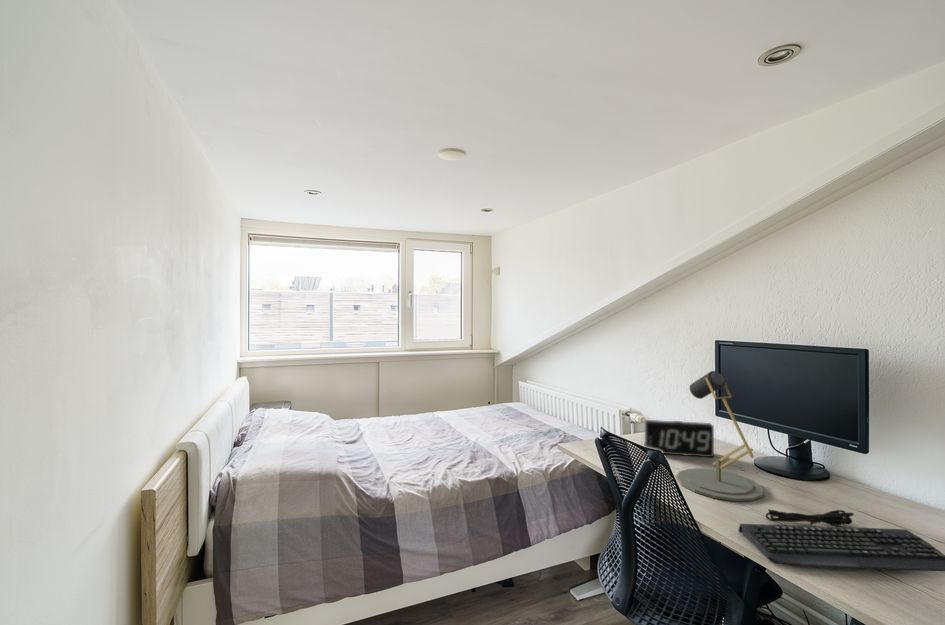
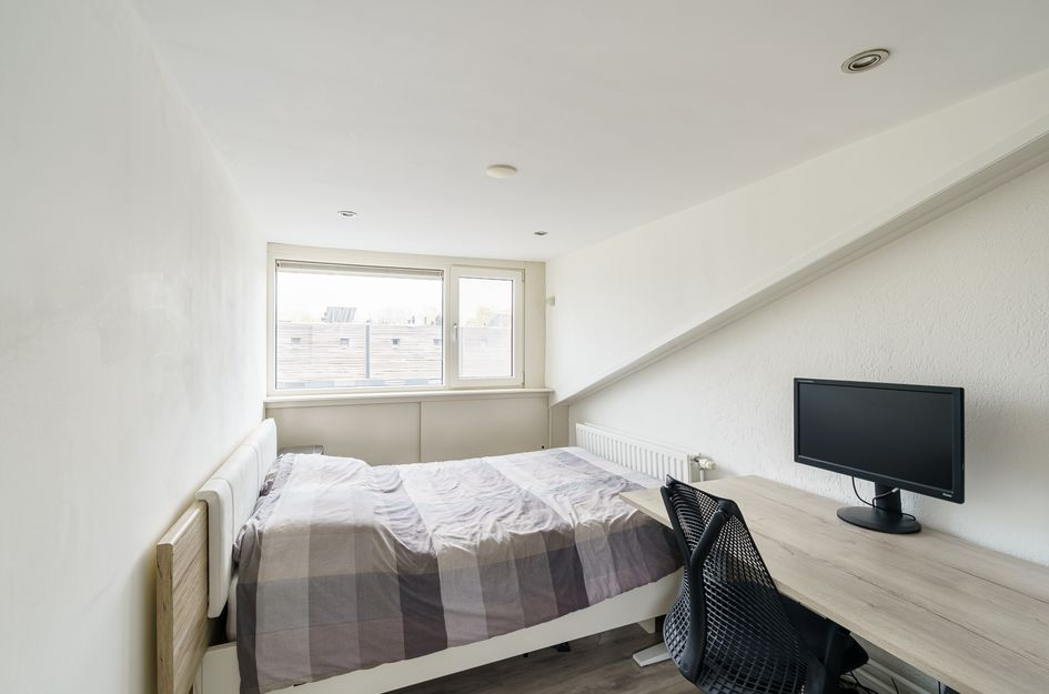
- keyboard (826, 533)
- alarm clock (677, 436)
- desk lamp (733, 422)
